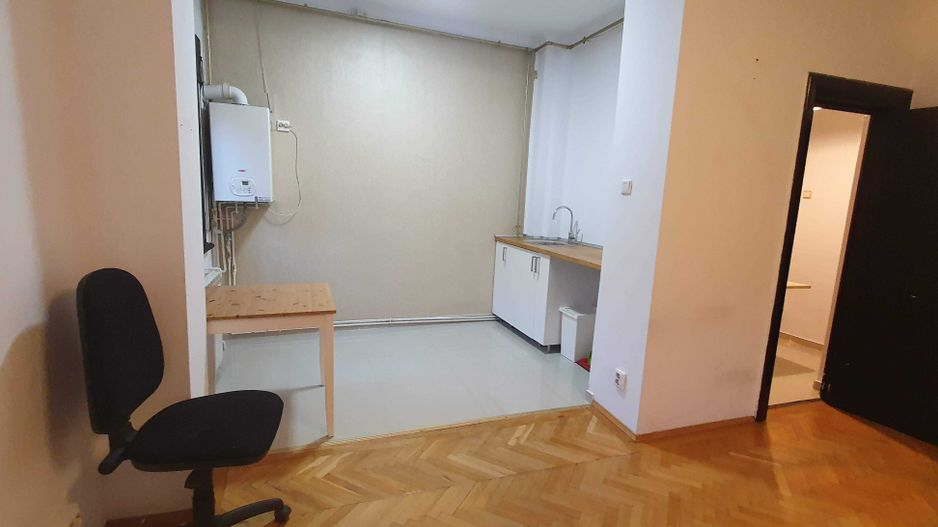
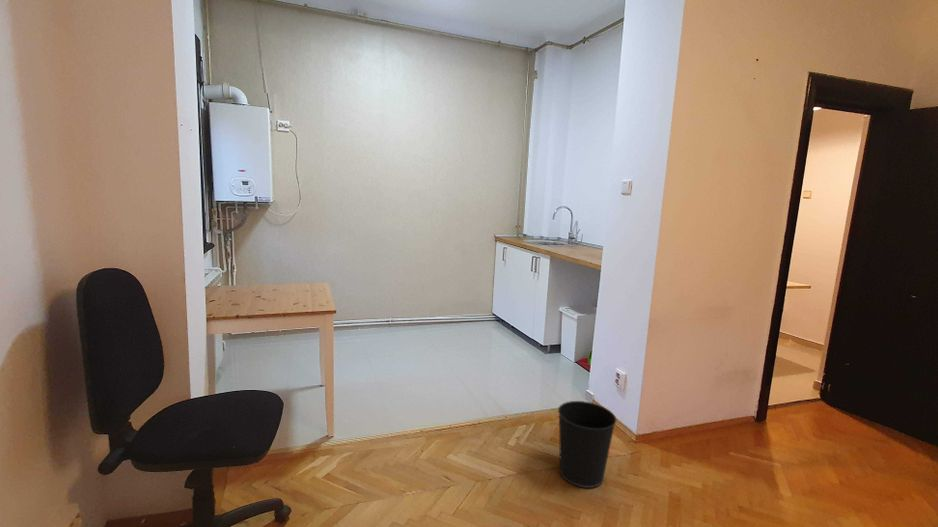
+ wastebasket (583, 444)
